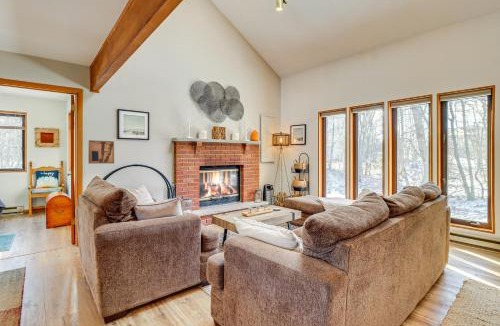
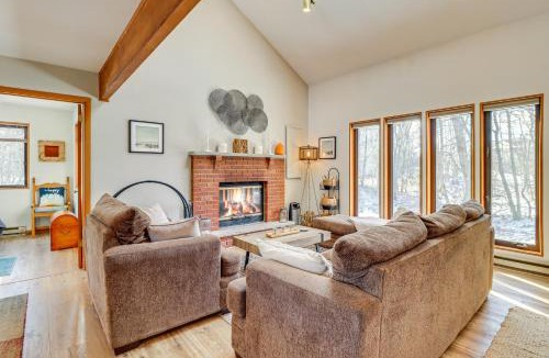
- wall art (101, 152)
